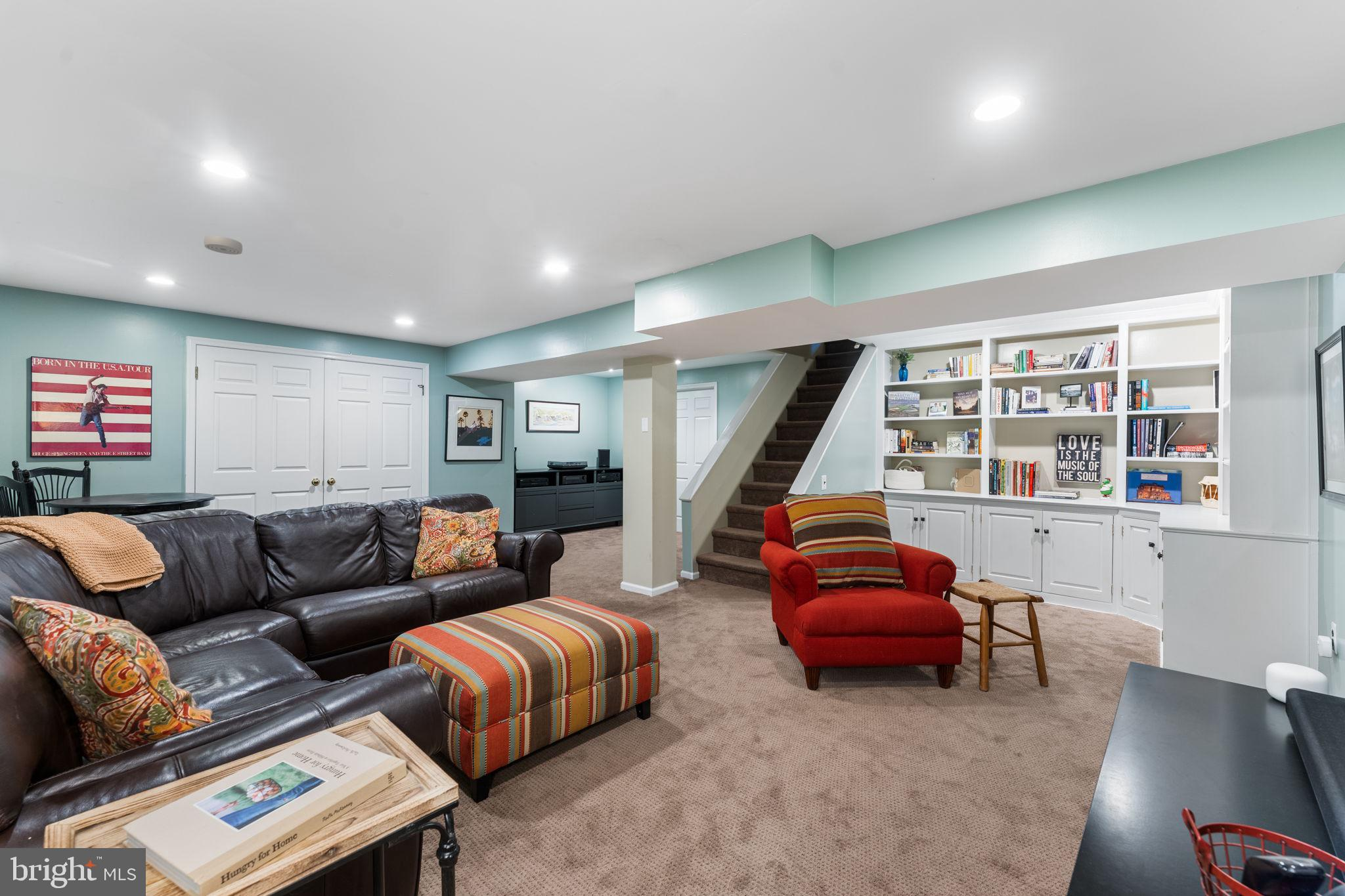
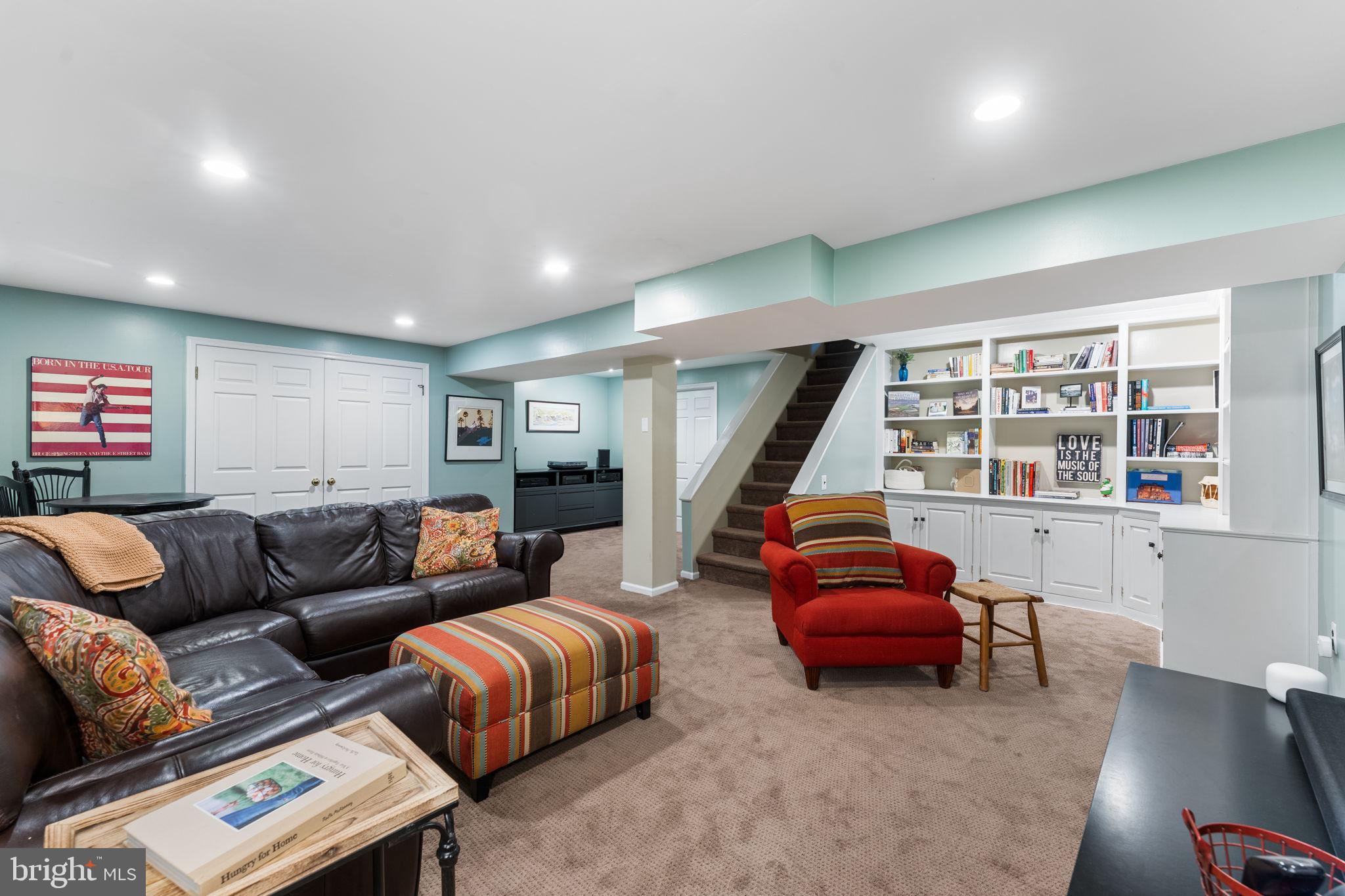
- smoke detector (223, 245)
